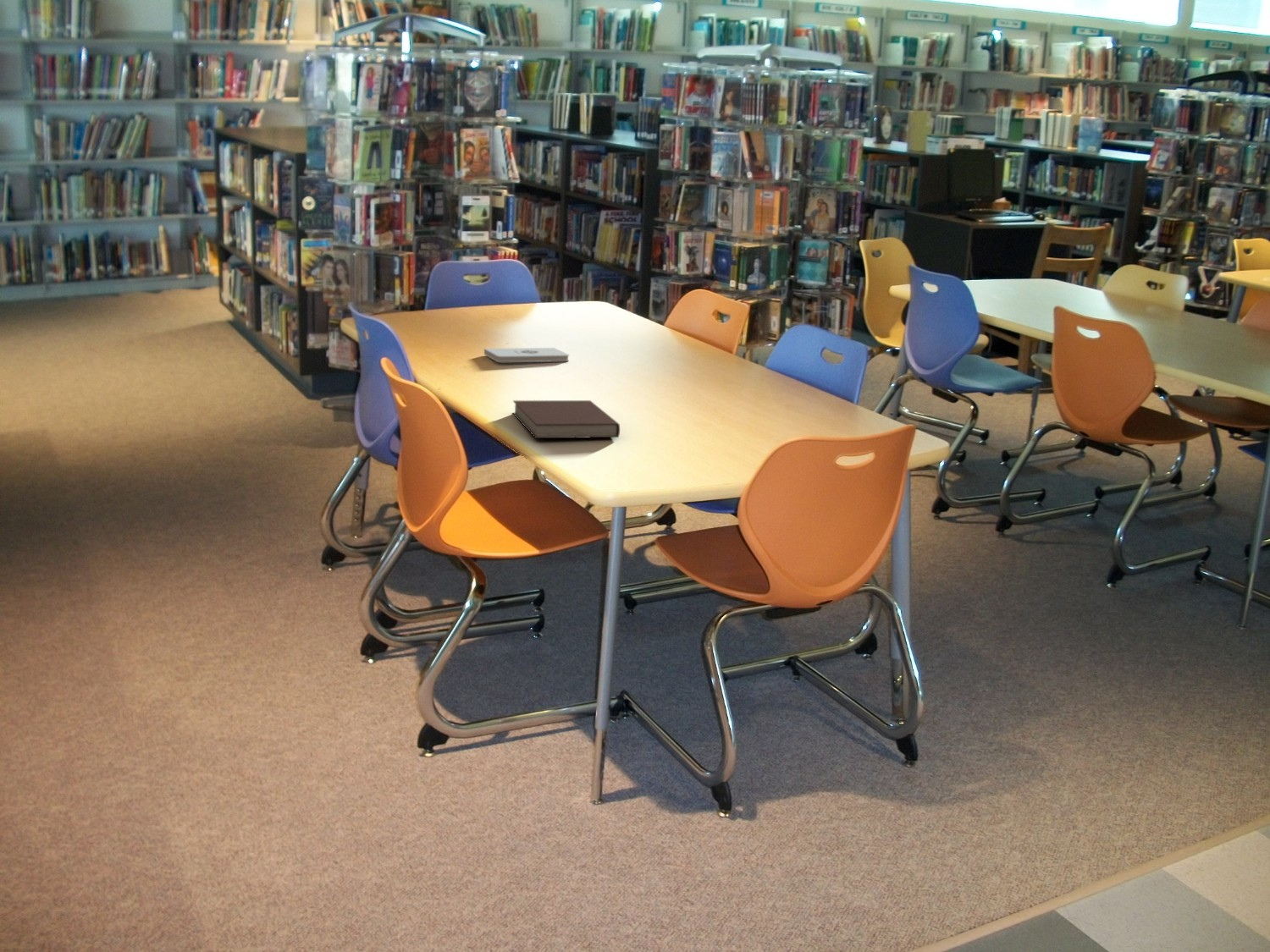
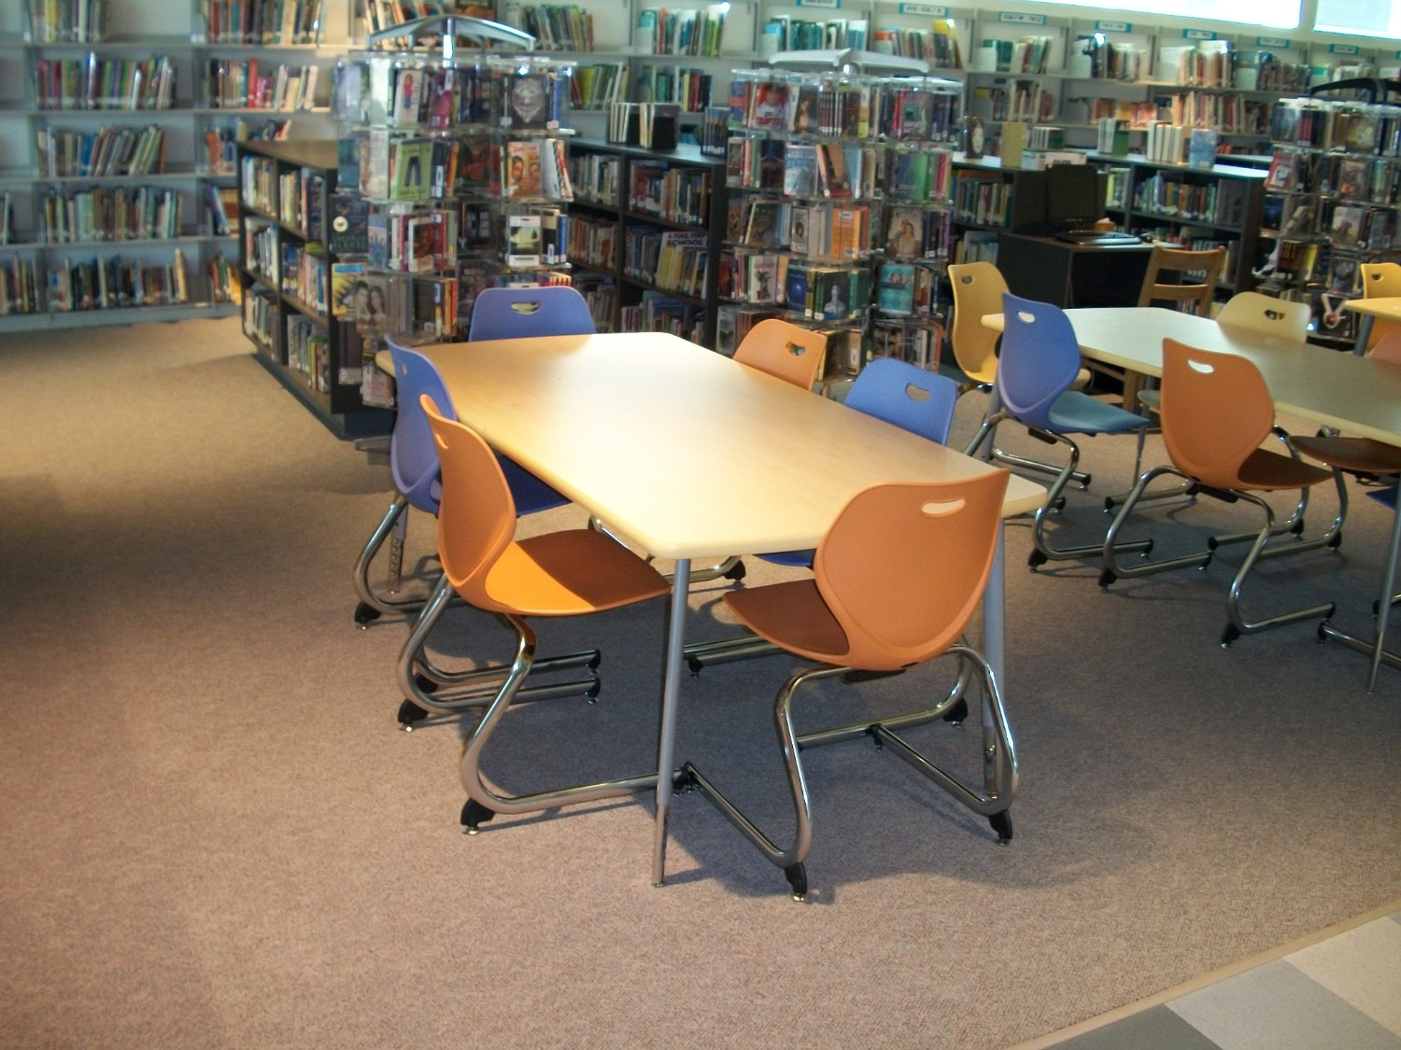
- notepad (527, 355)
- notebook (564, 418)
